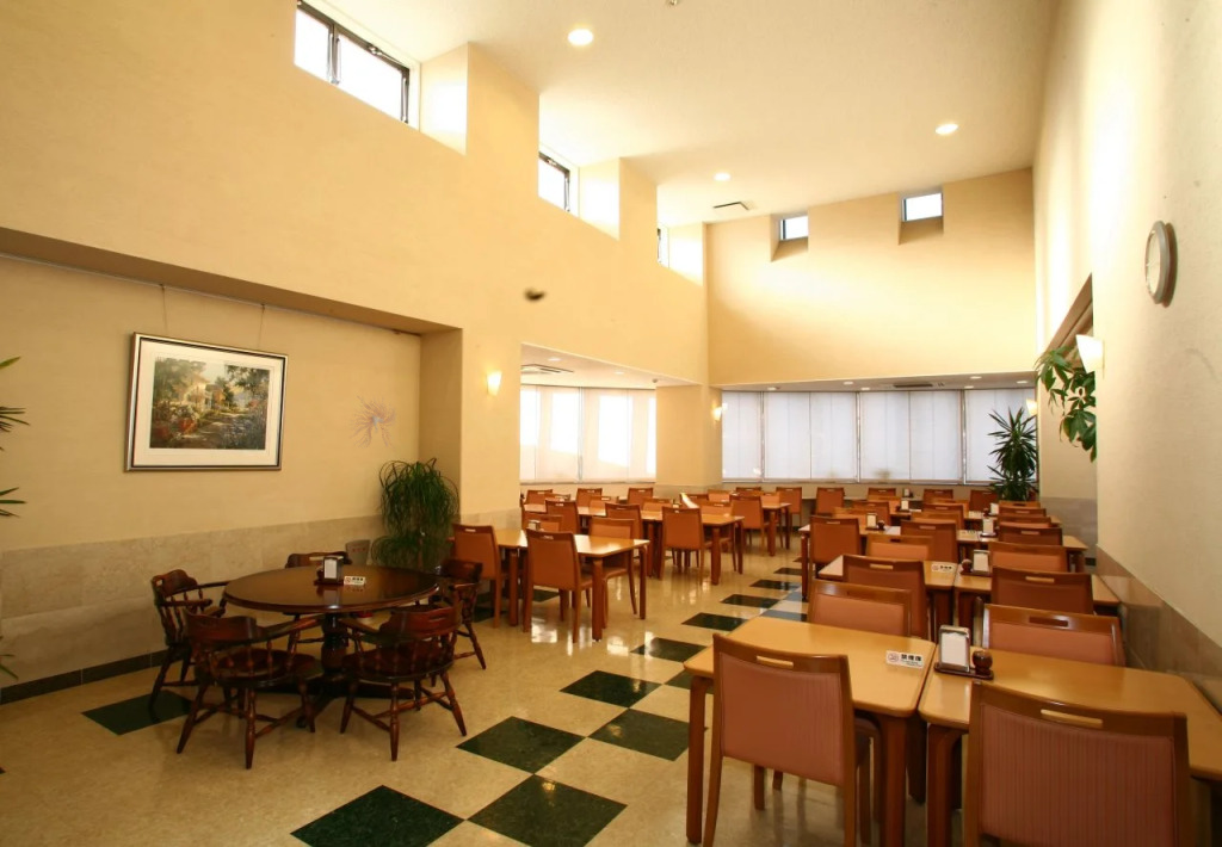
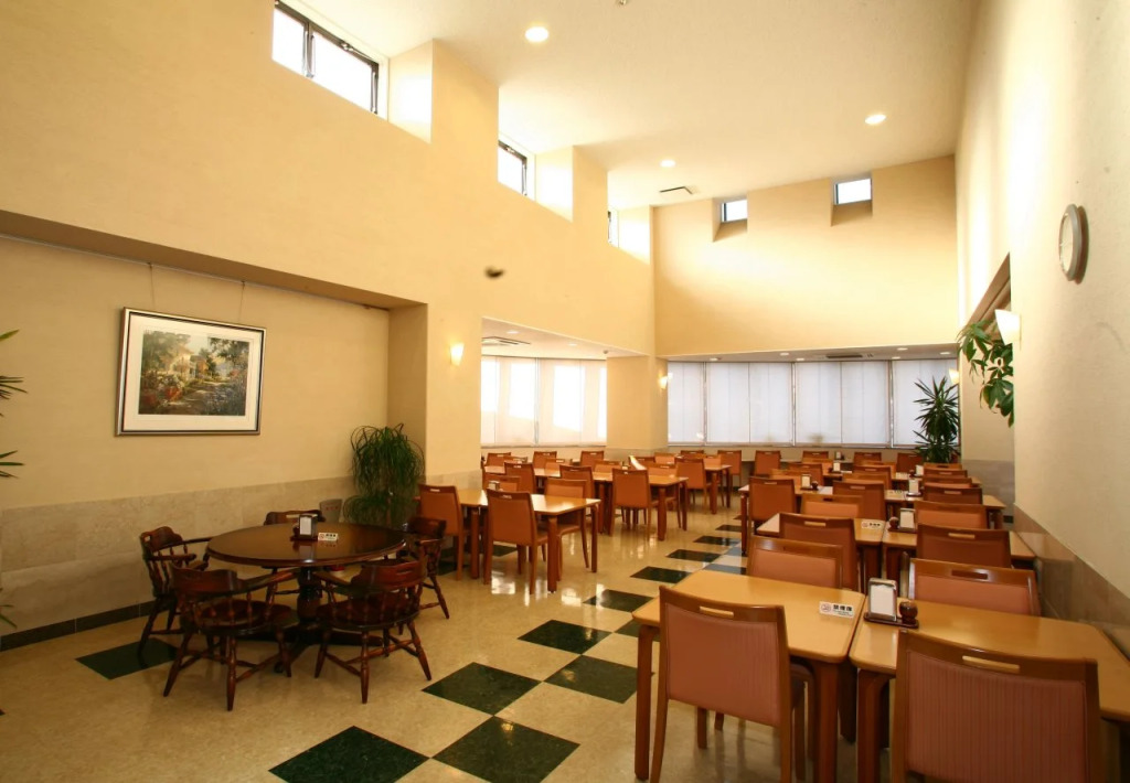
- wall sculpture (374, 422)
